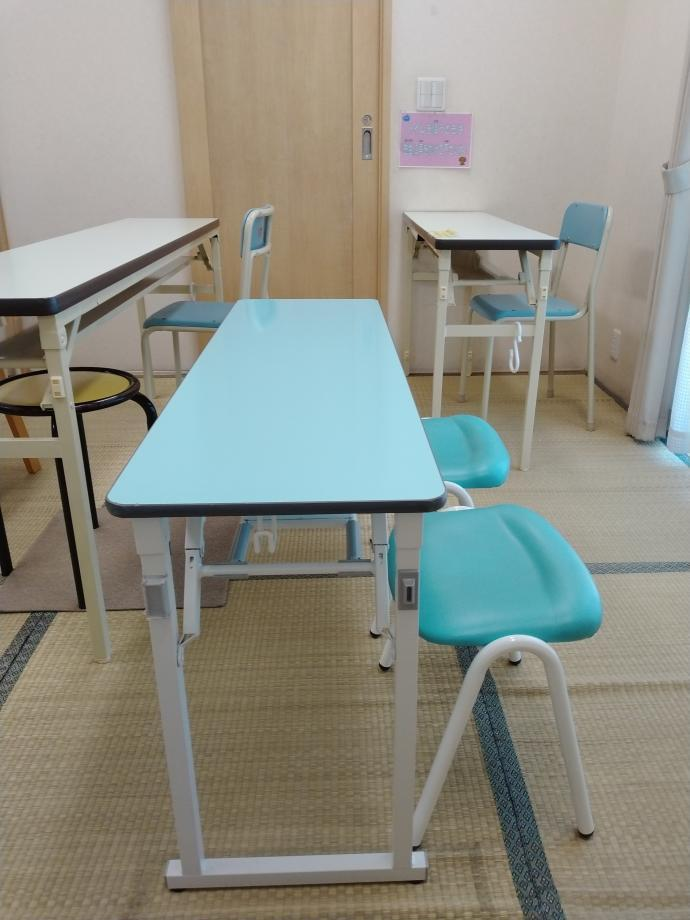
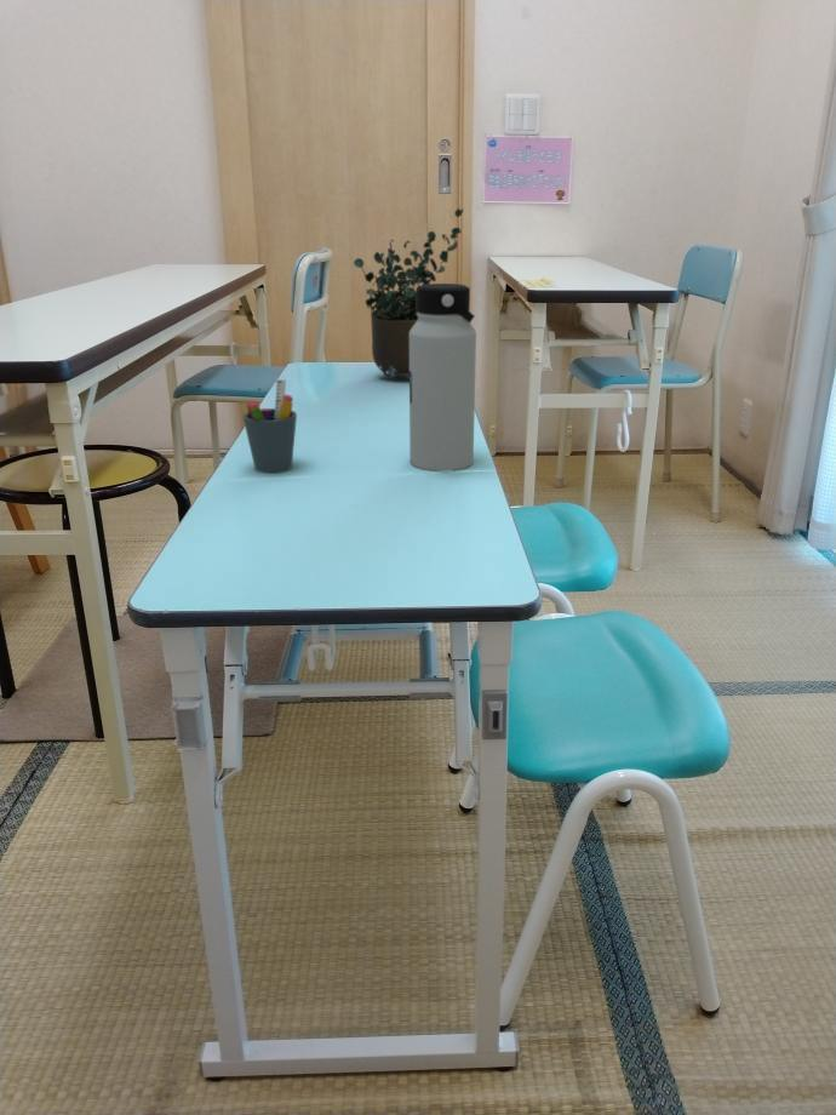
+ pen holder (271, 427)
+ water bottle (442, 377)
+ potted plant (408, 296)
